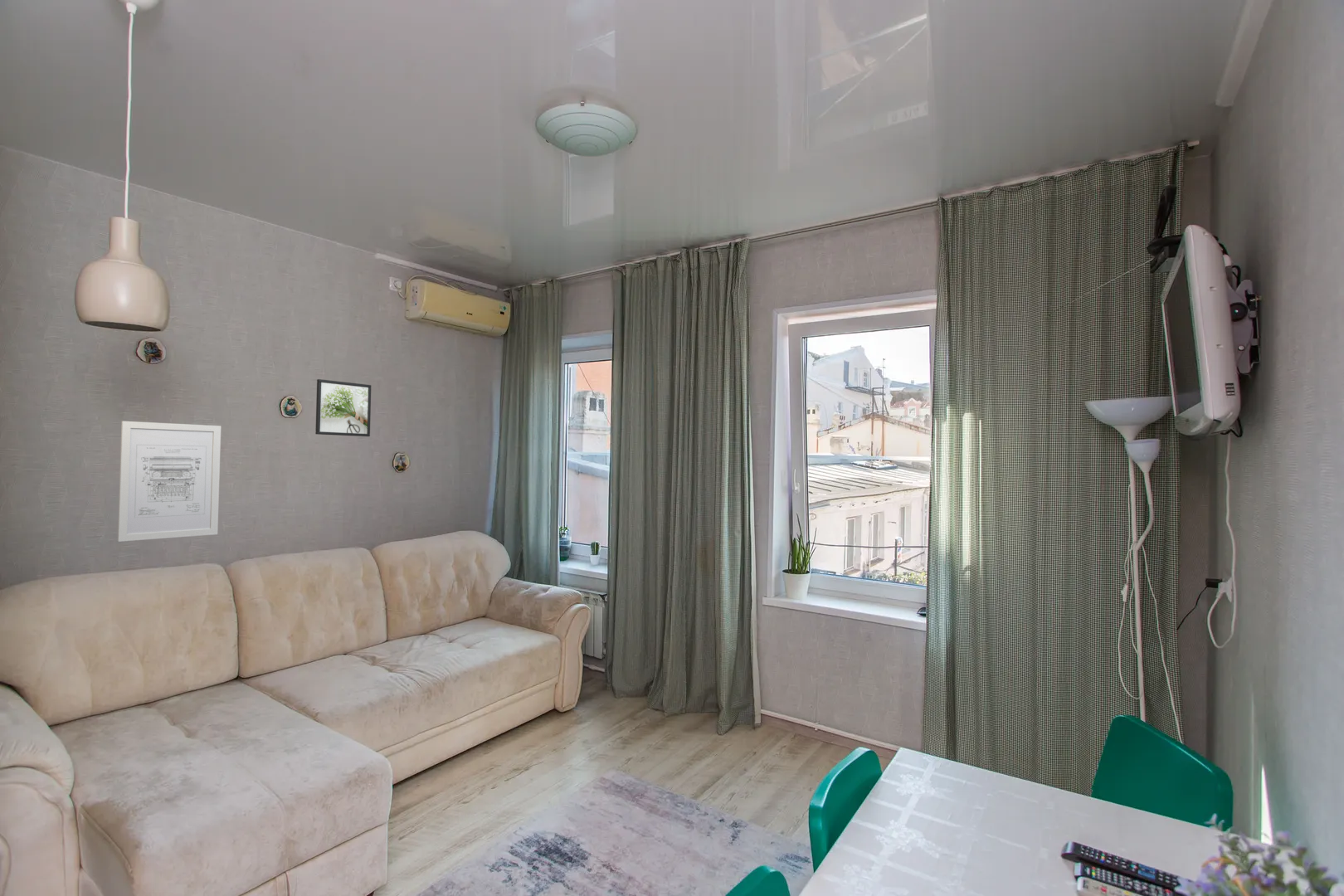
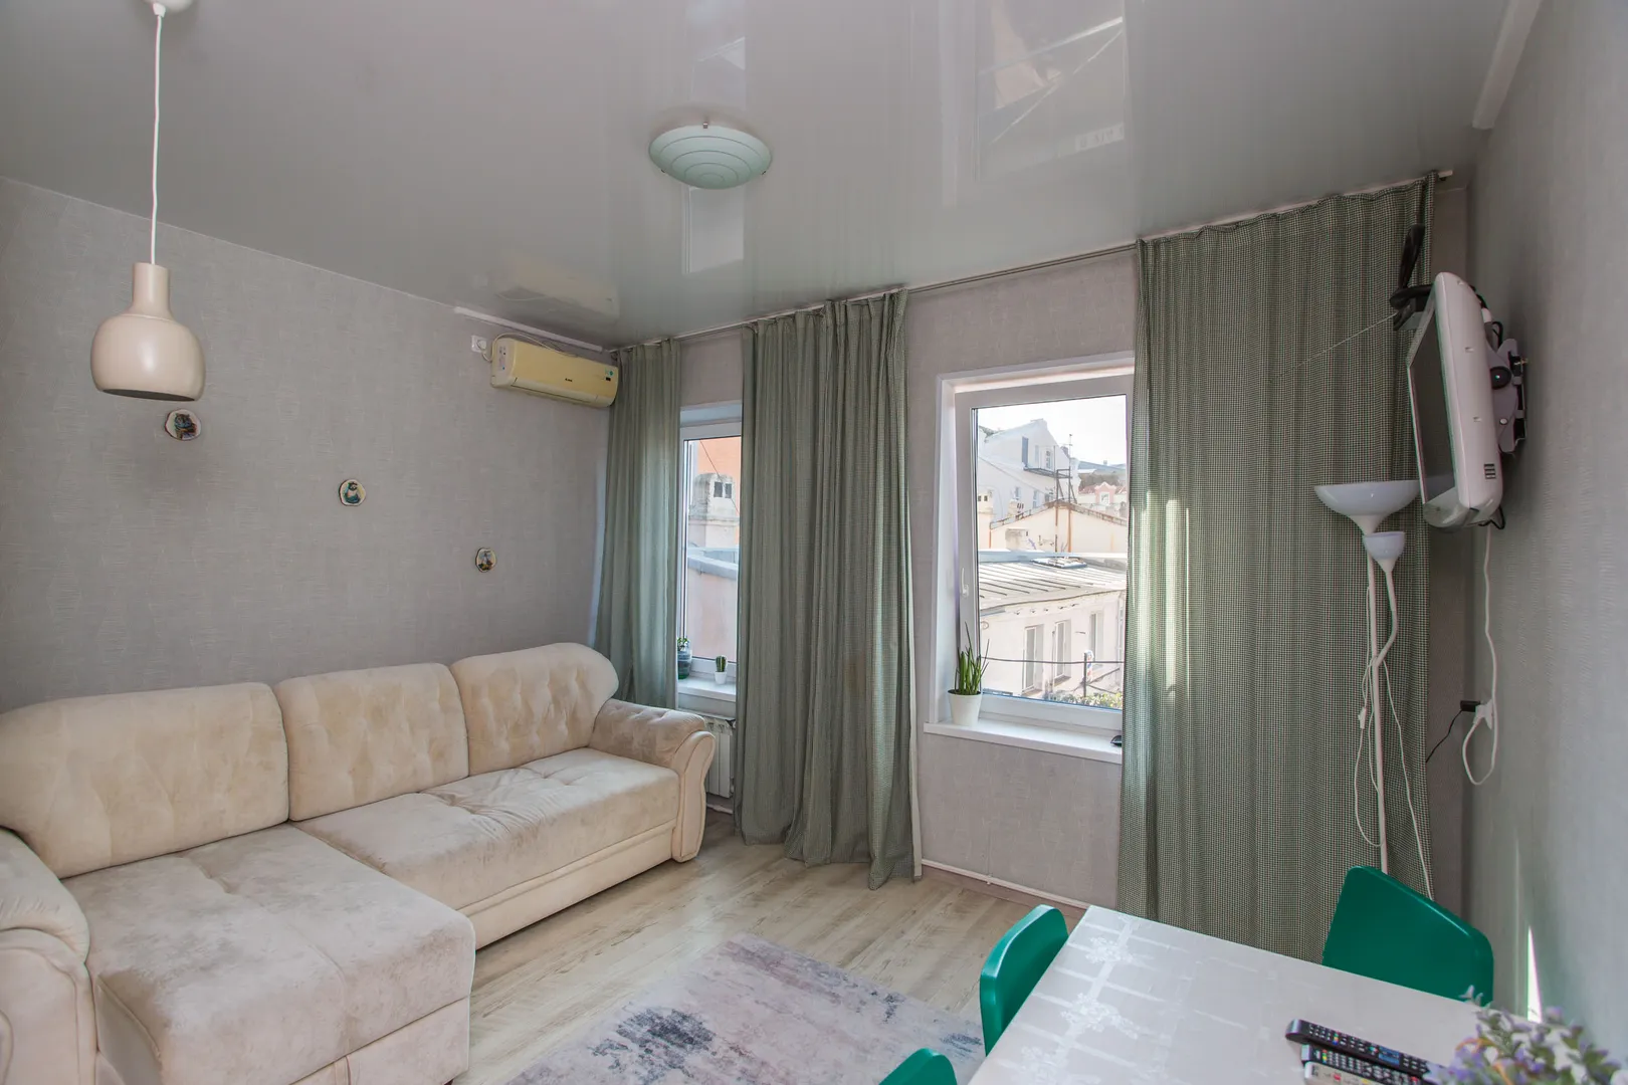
- wall art (172, 480)
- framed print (344, 408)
